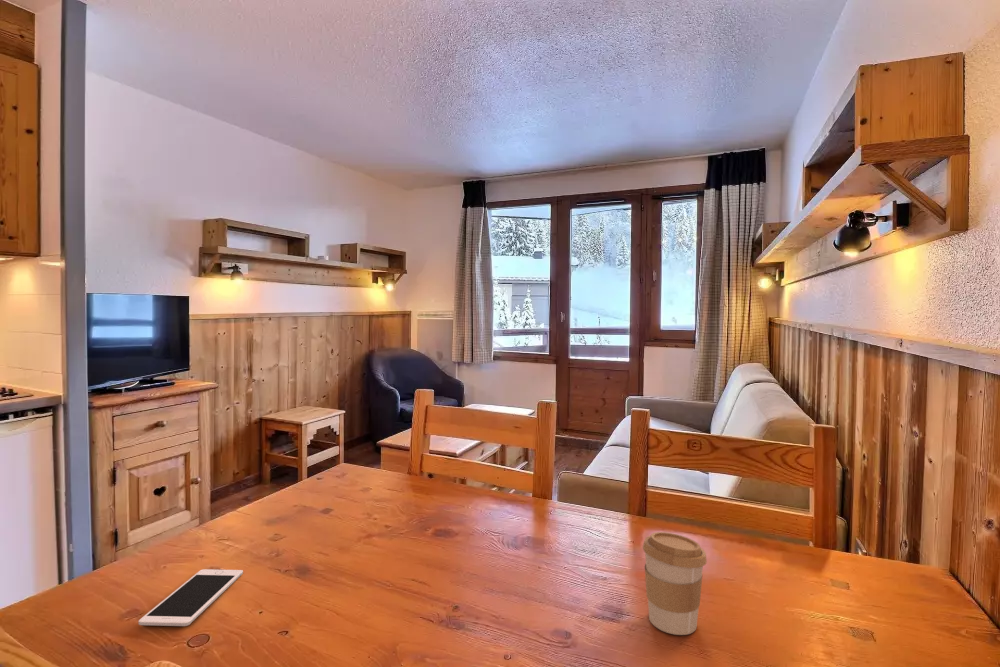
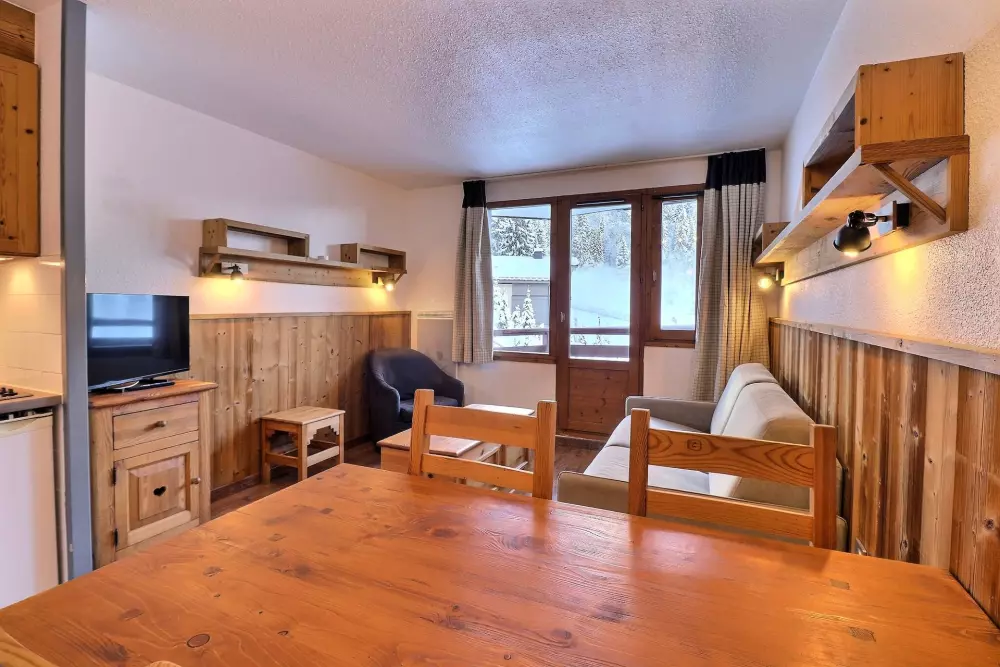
- coffee cup (673, 579)
- cell phone (195, 595)
